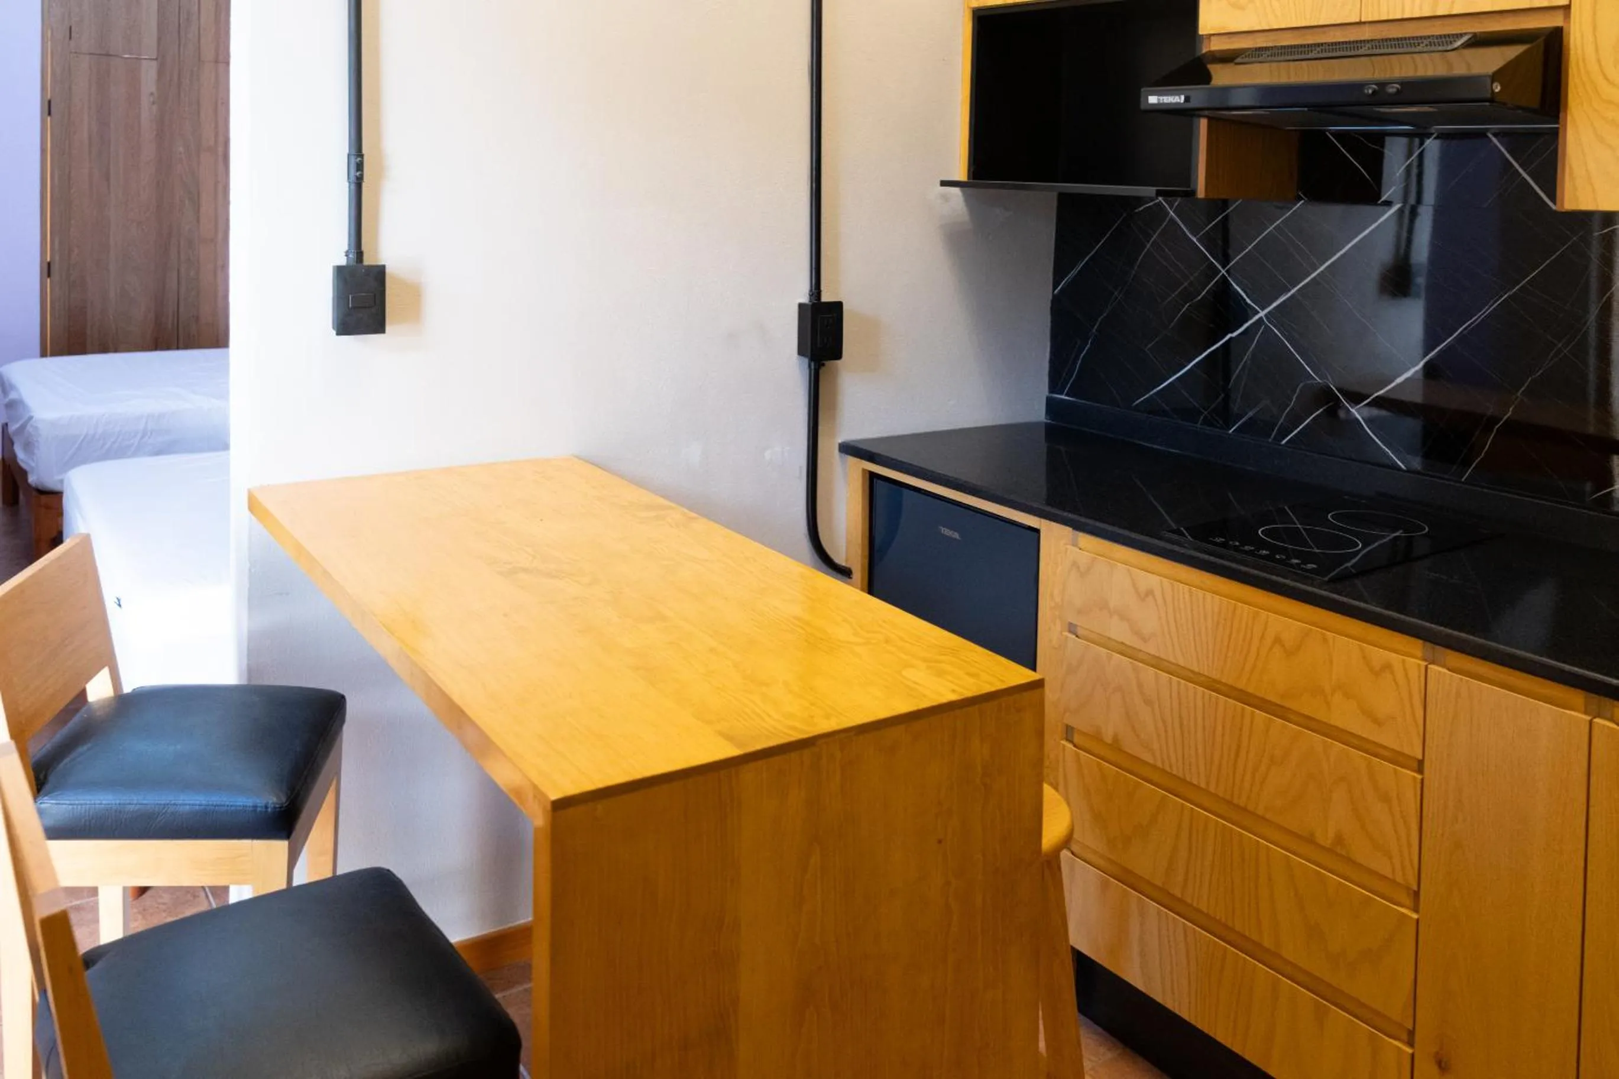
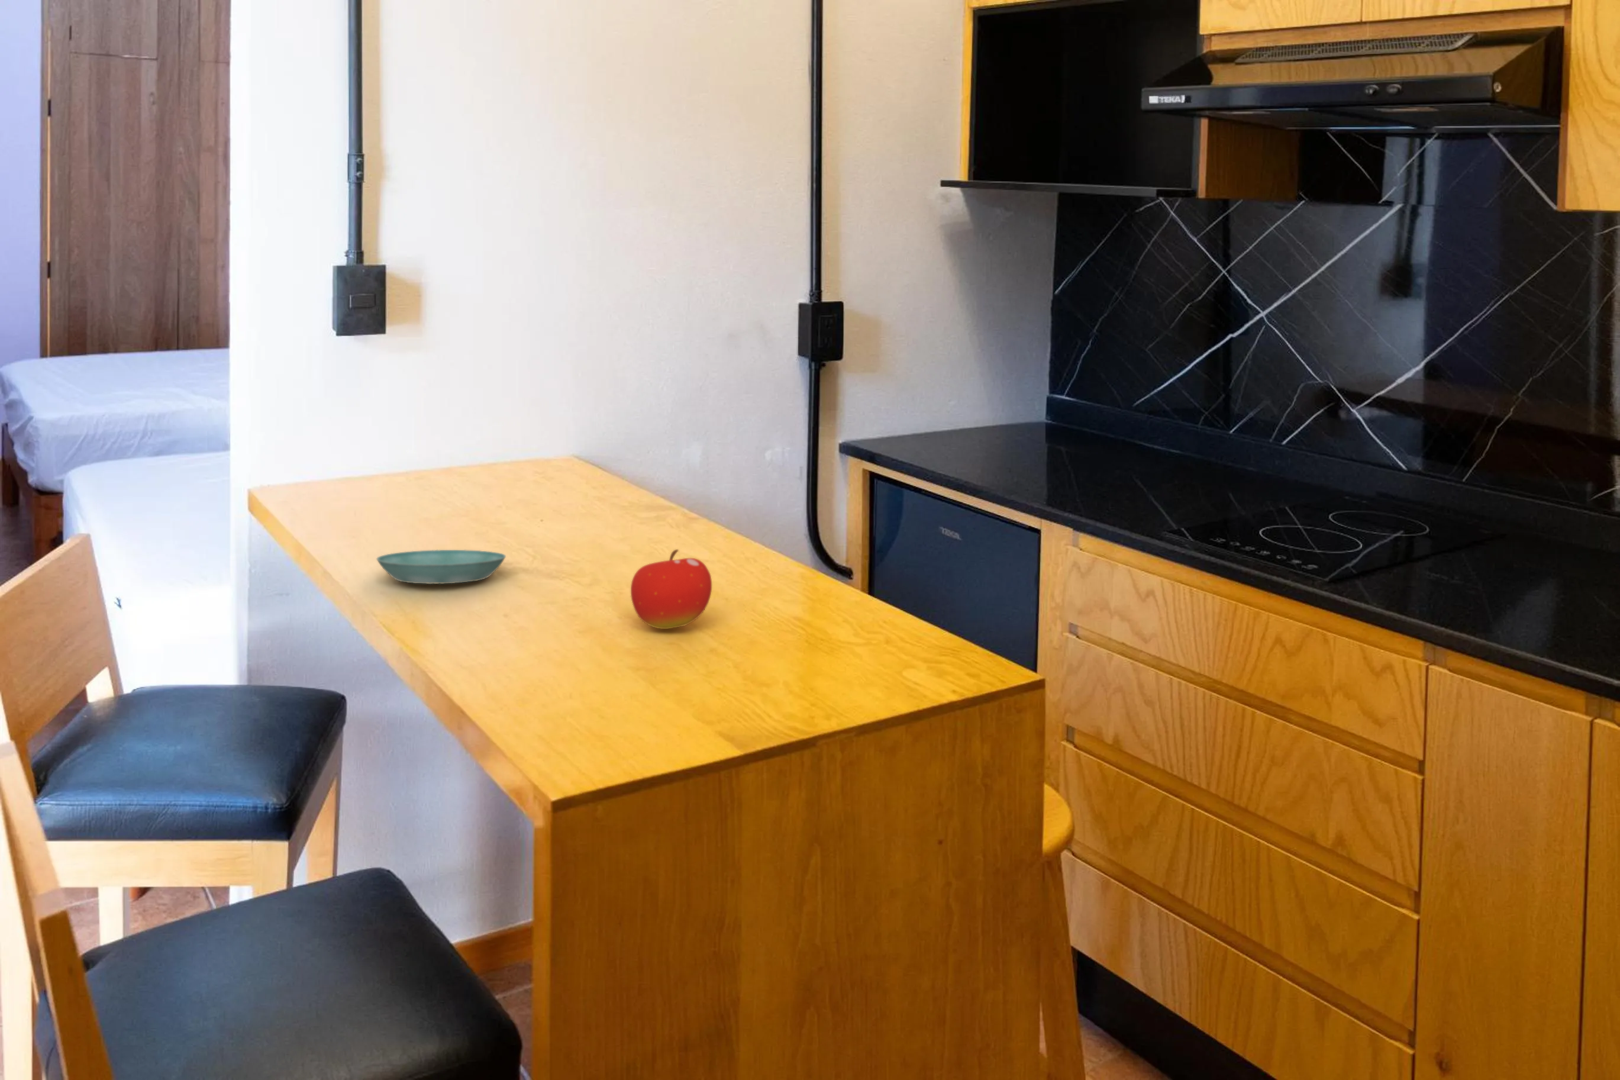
+ fruit (670, 589)
+ saucer (442, 567)
